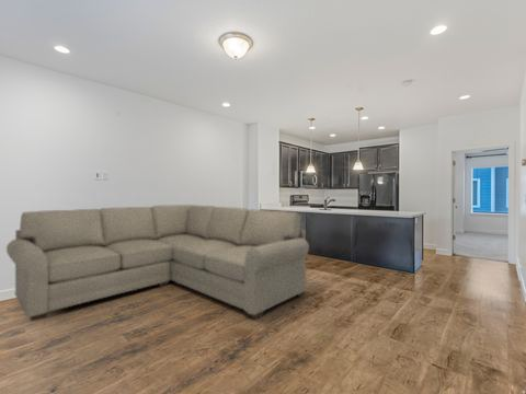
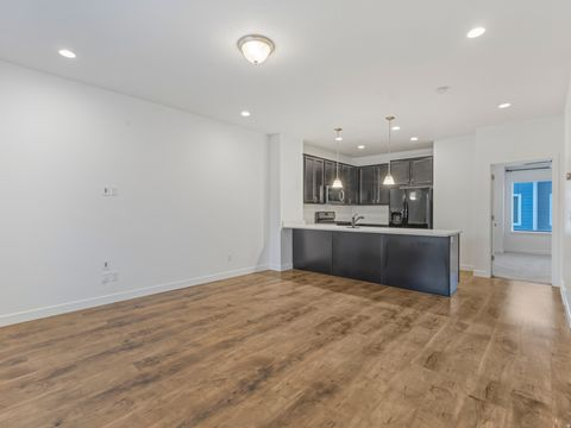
- sofa (162, 254)
